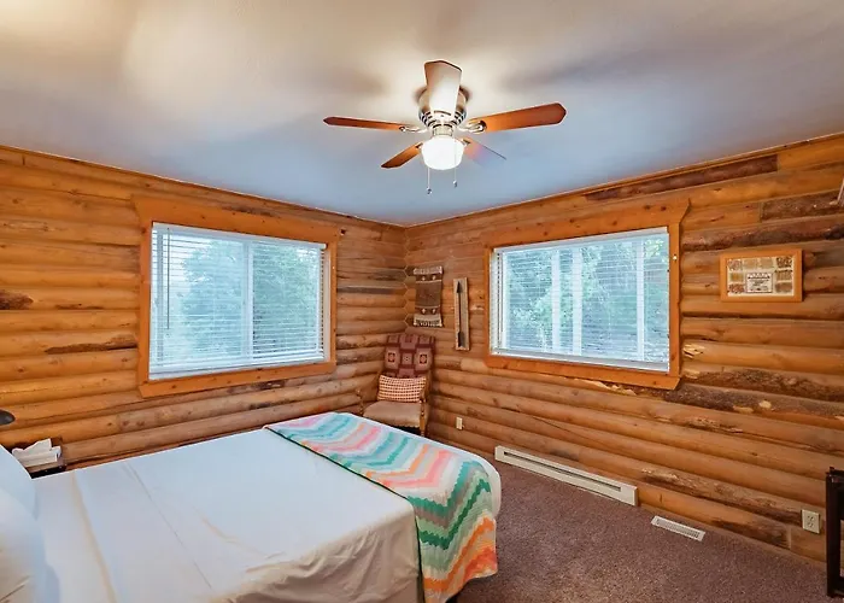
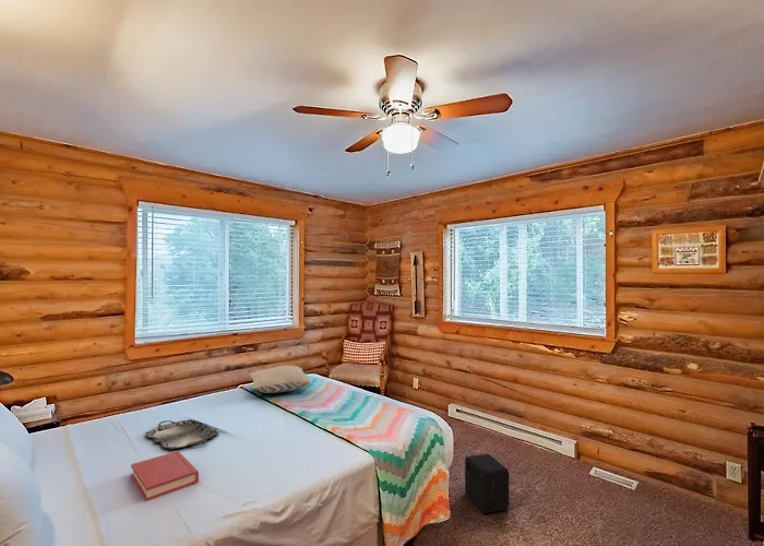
+ serving tray (181, 432)
+ pillow (278, 379)
+ hardback book (164, 473)
+ air purifier (487, 482)
